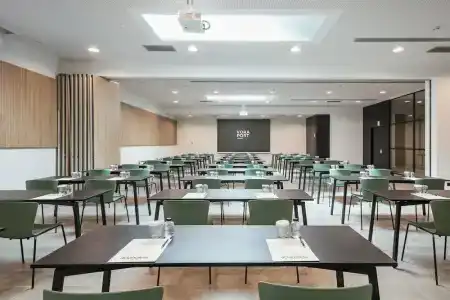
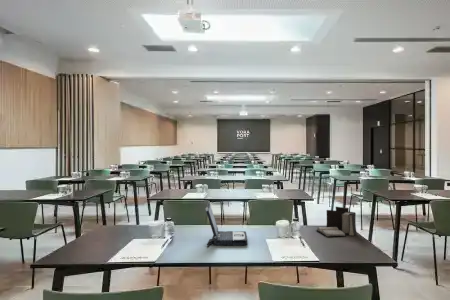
+ hardback book (336, 220)
+ laptop (225, 231)
